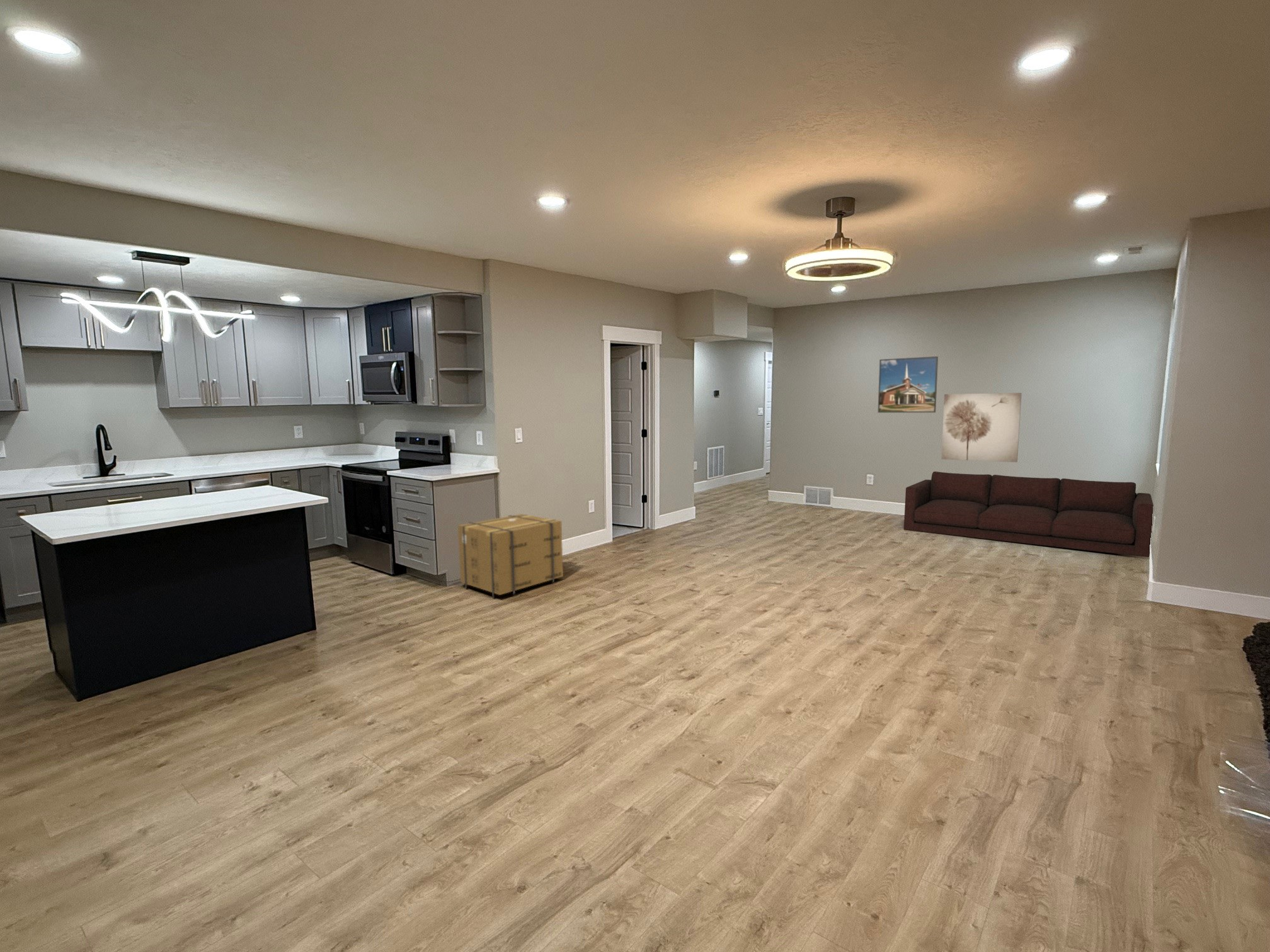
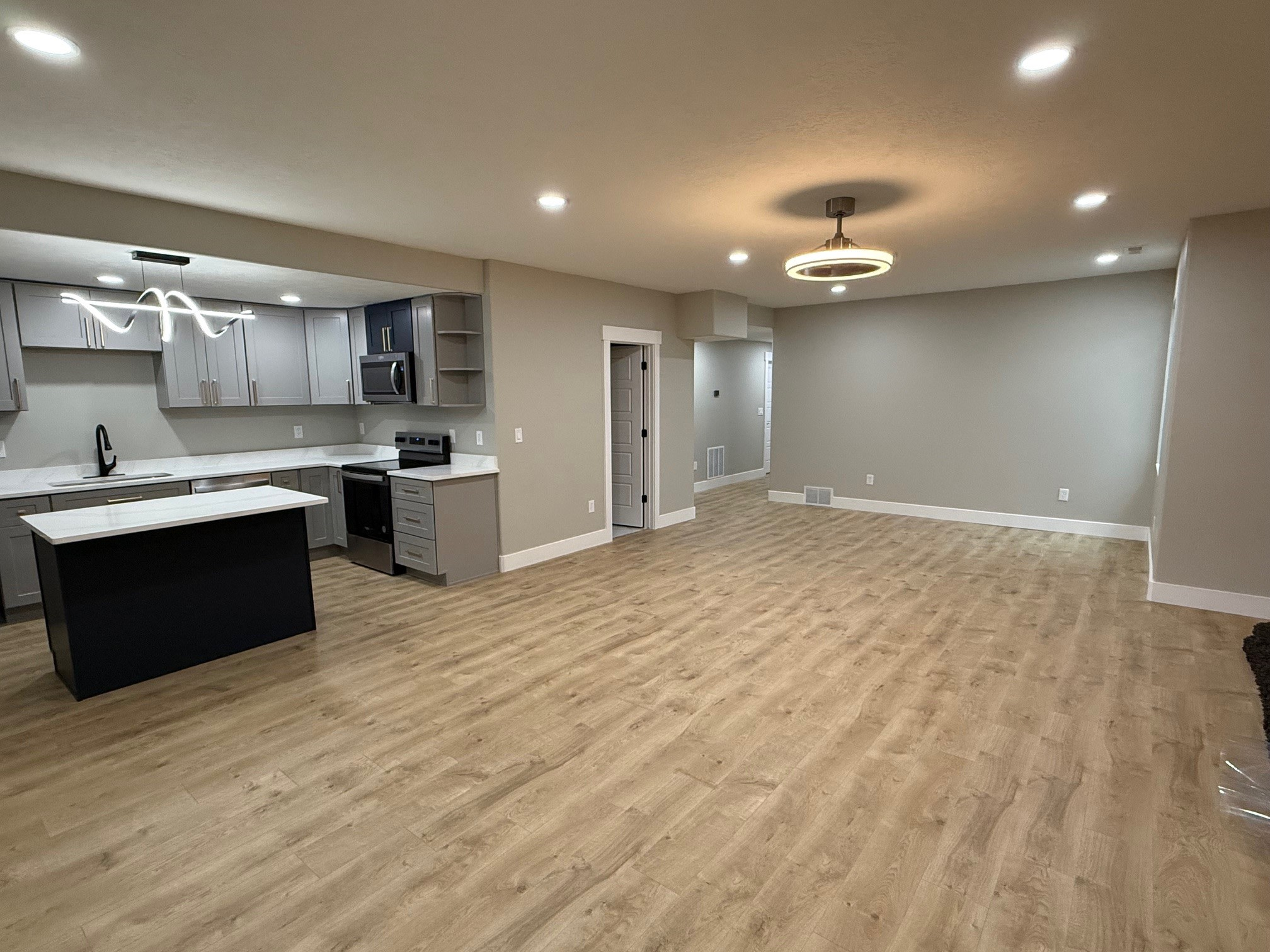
- wall art (980, 427)
- cardboard box (512, 553)
- sofa (1020, 507)
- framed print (907, 385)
